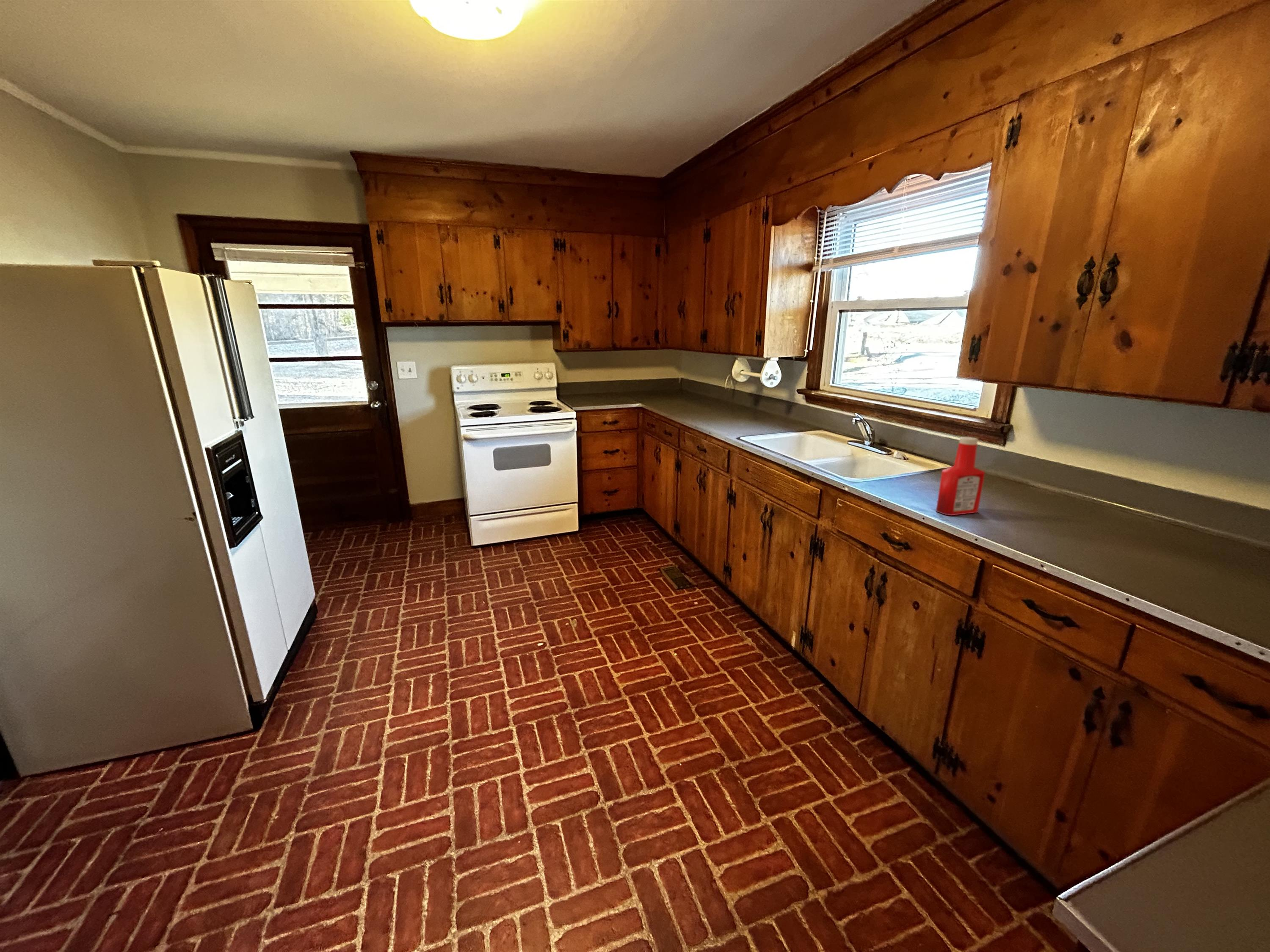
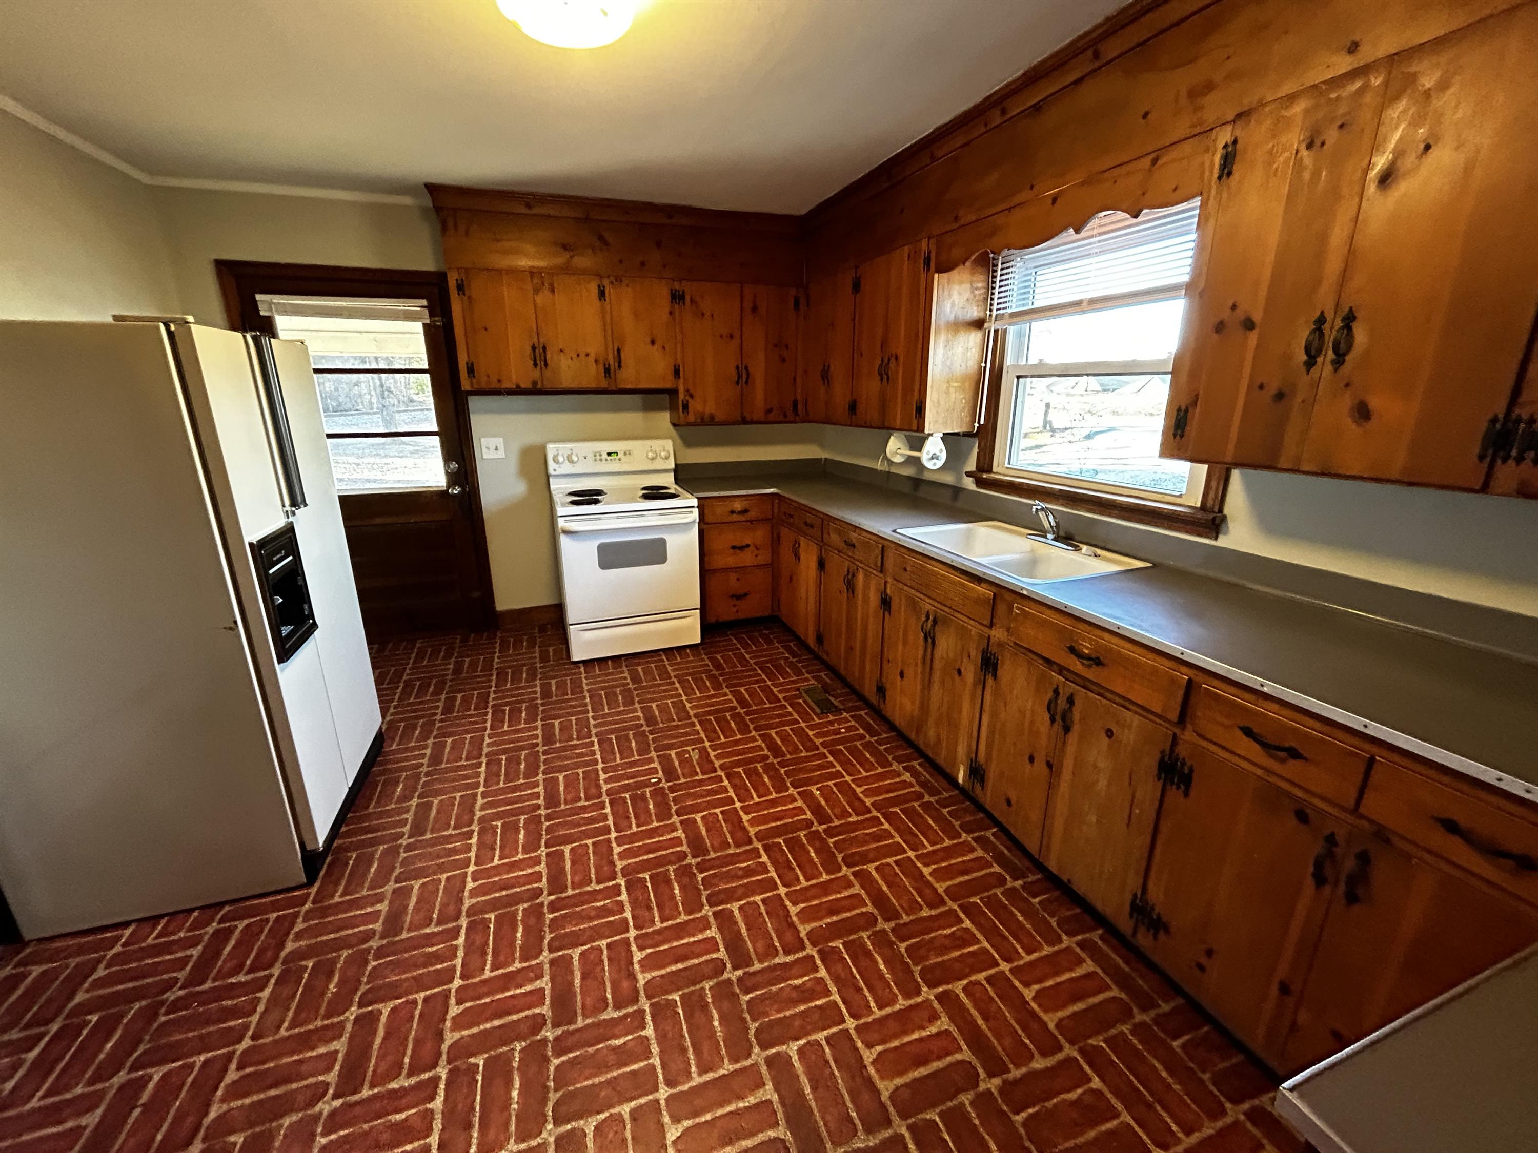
- soap bottle (963, 475)
